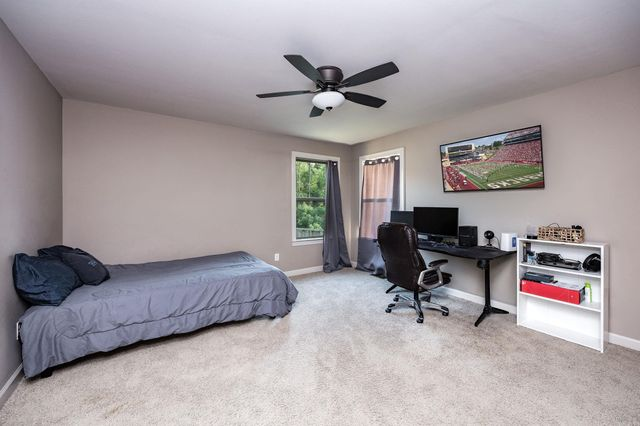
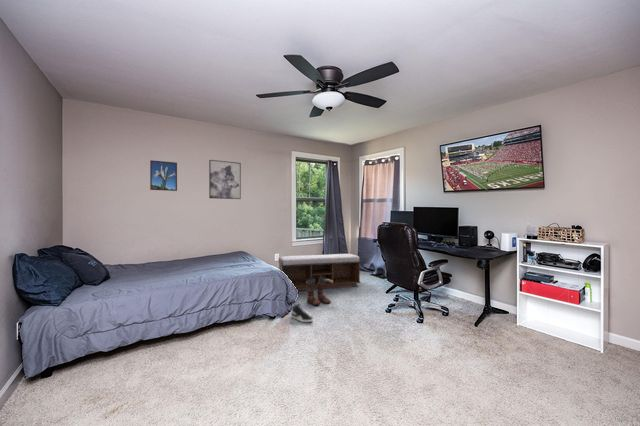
+ boots (320, 289)
+ wall art (225, 180)
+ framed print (163, 175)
+ bench (319, 270)
+ sneaker (301, 312)
